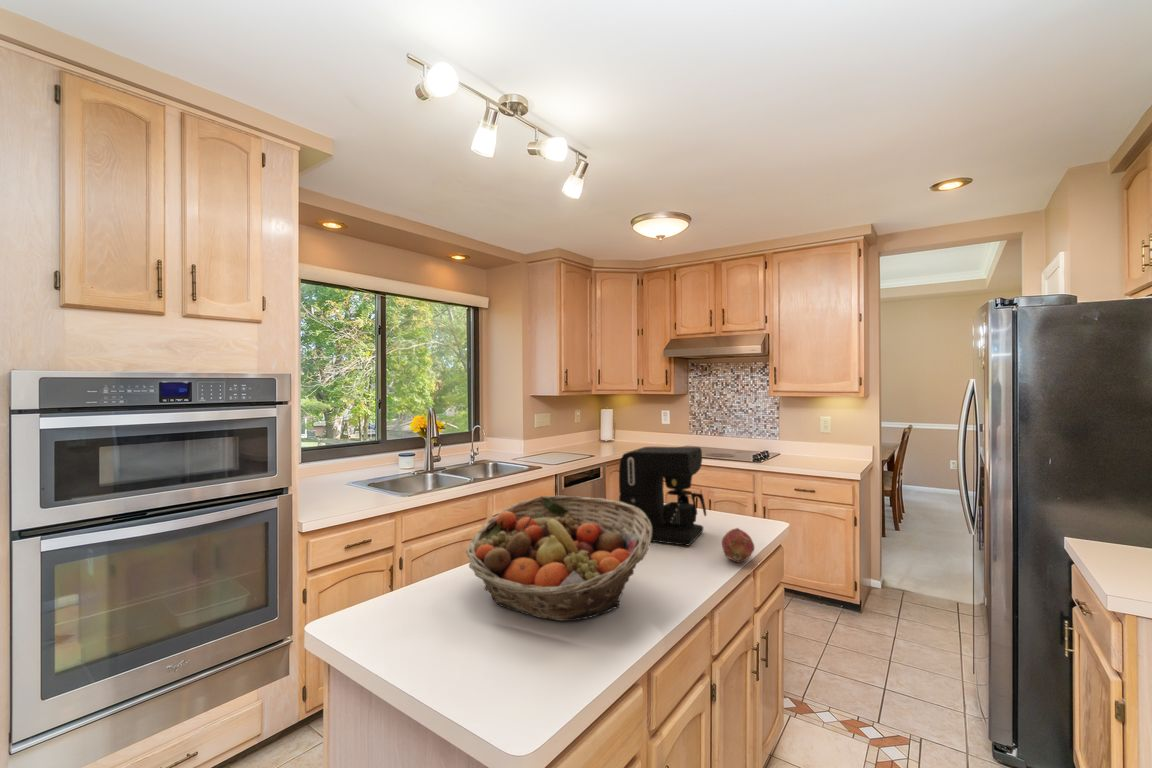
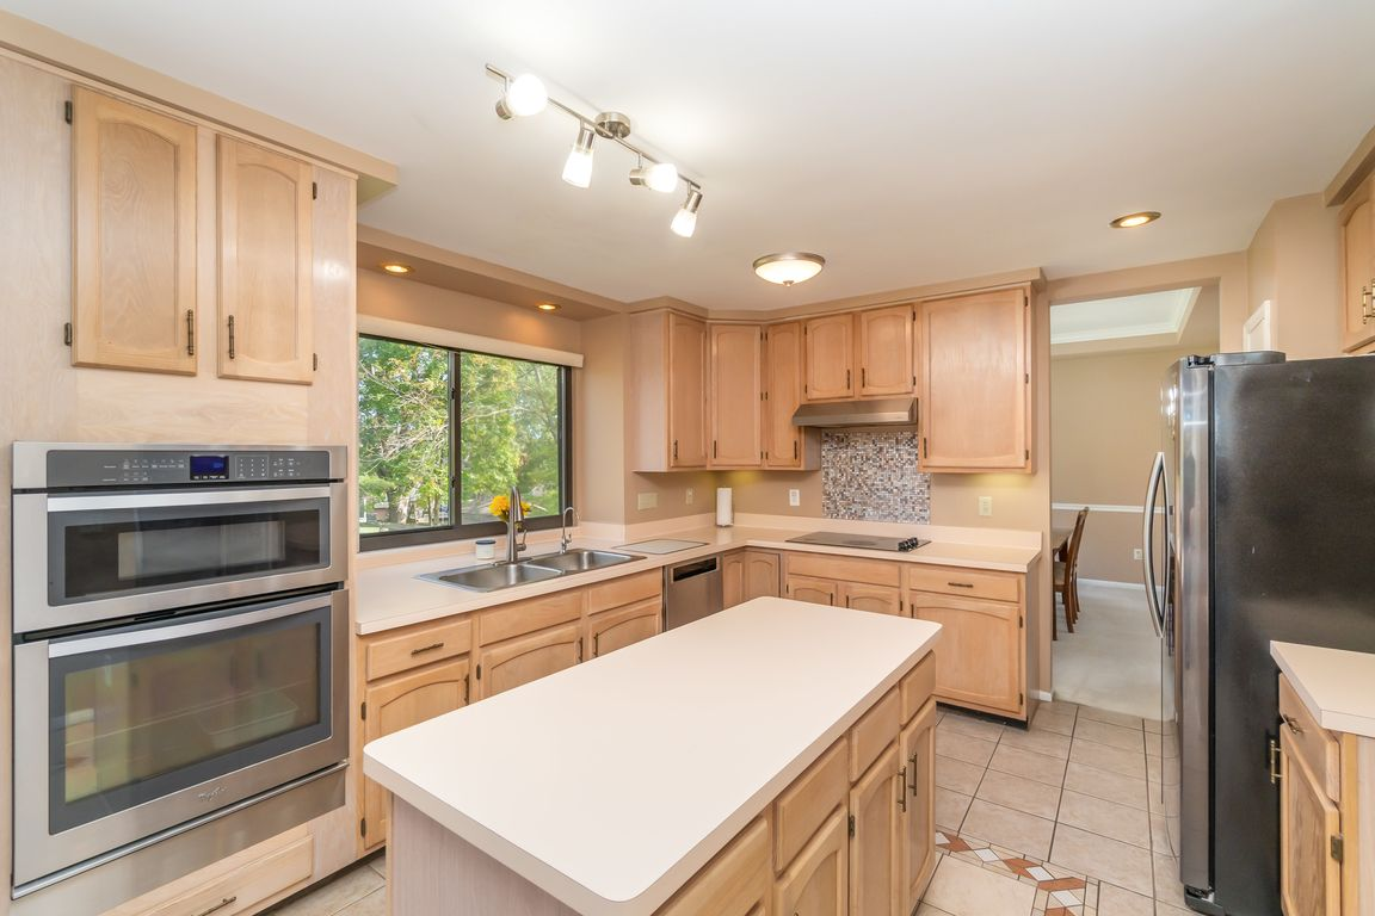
- fruit (738, 543)
- fruit basket (558, 551)
- coffee maker (666, 492)
